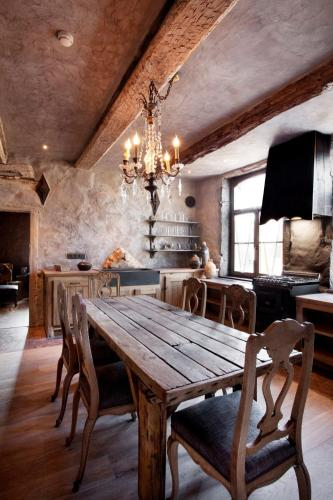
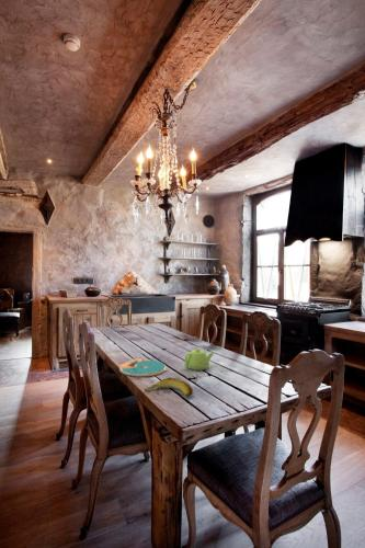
+ plate (142, 364)
+ teapot (198, 357)
+ banana (168, 387)
